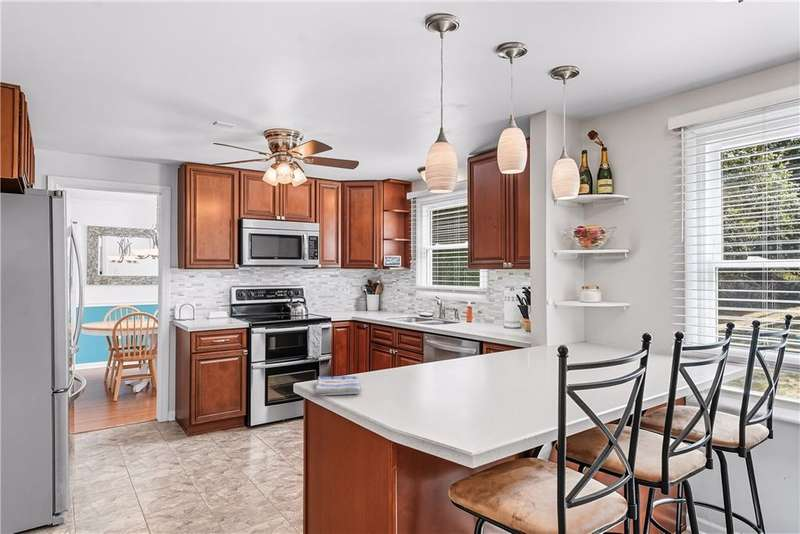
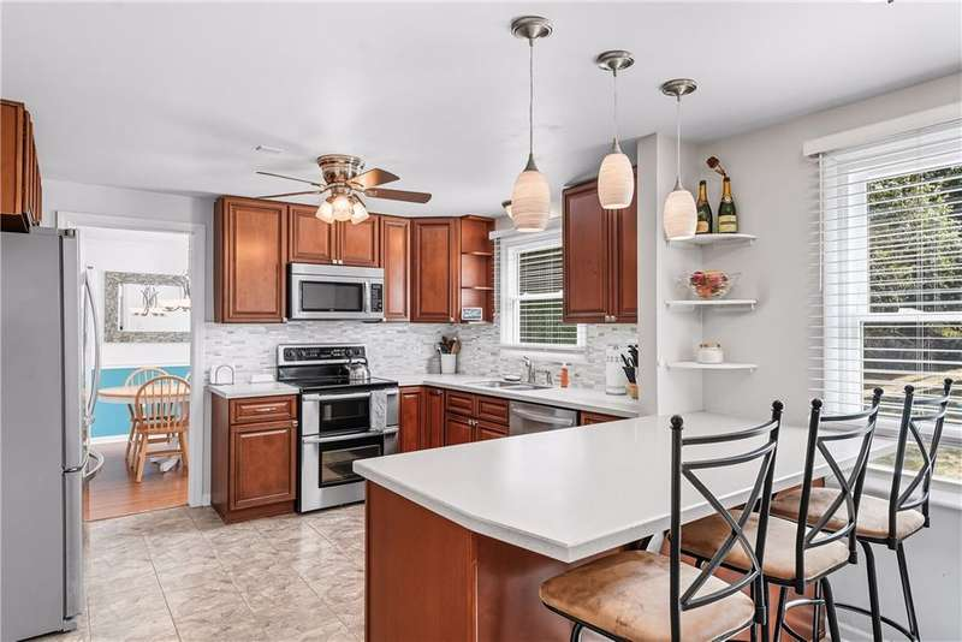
- dish towel (337, 384)
